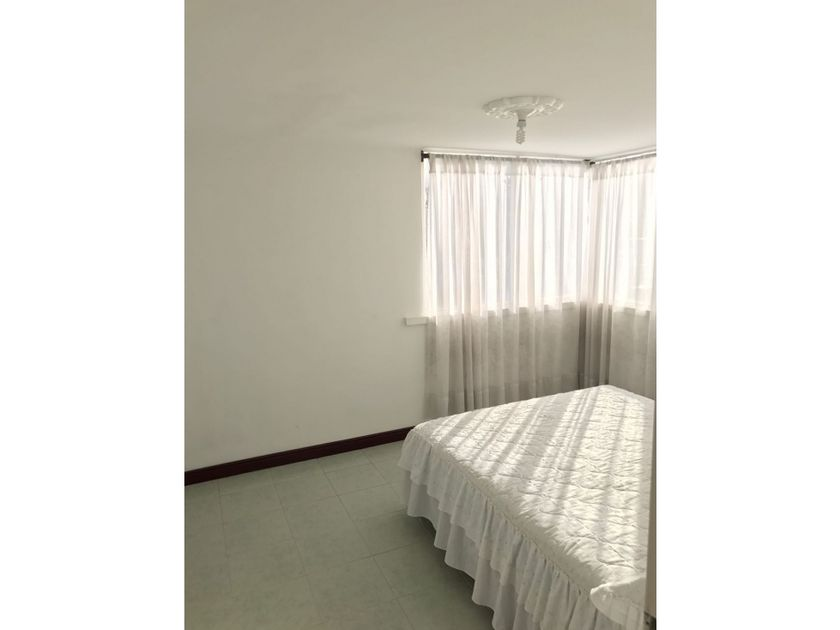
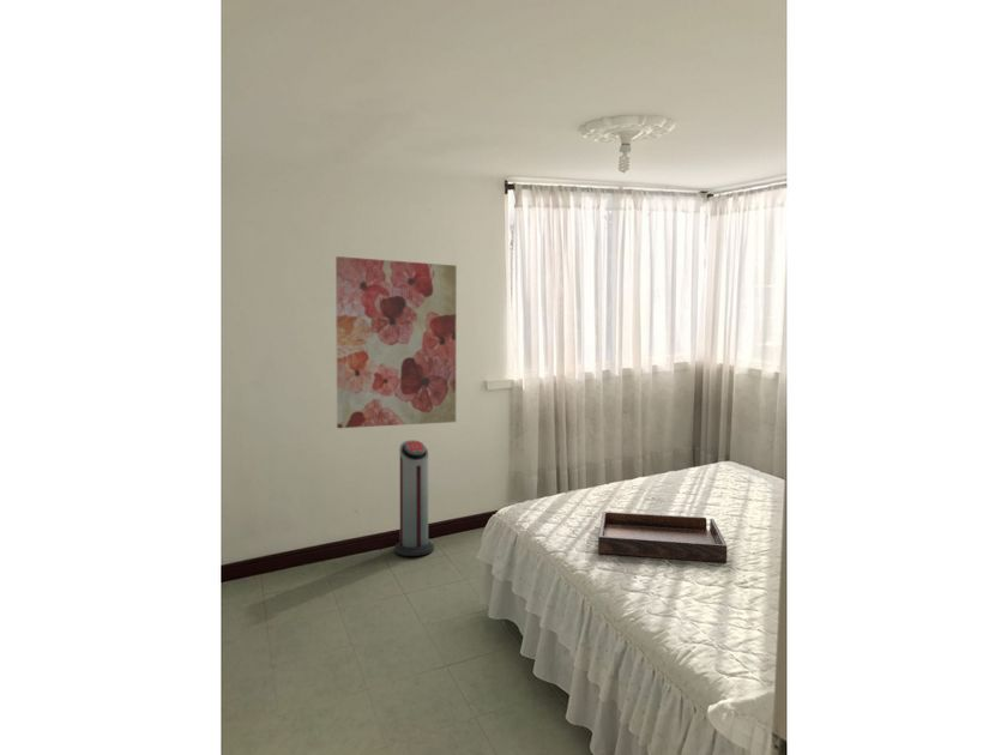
+ serving tray (658, 533)
+ air purifier (414, 495)
+ wall art (398, 343)
